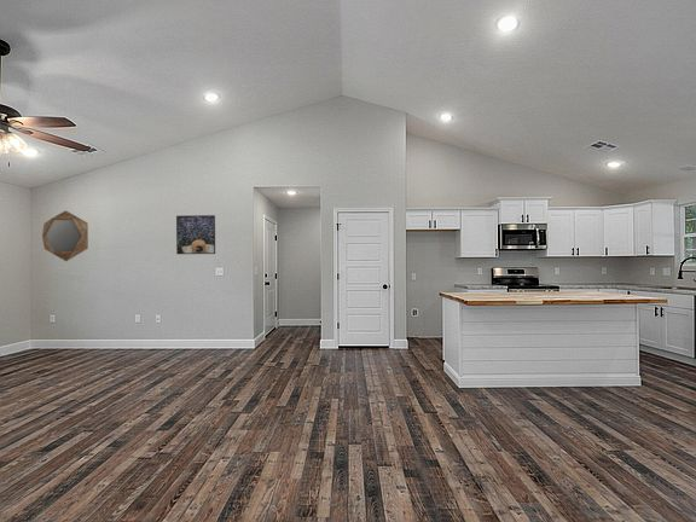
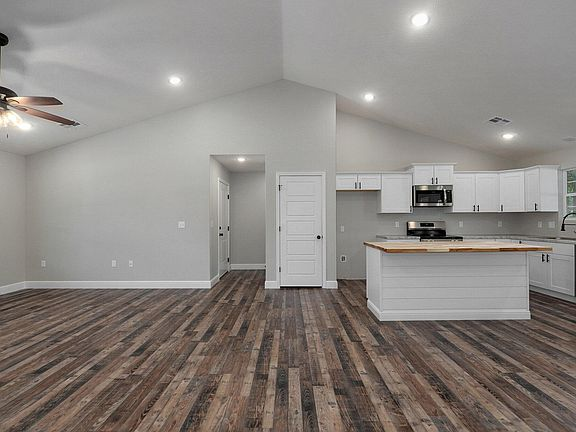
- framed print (196, 234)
- home mirror (64, 236)
